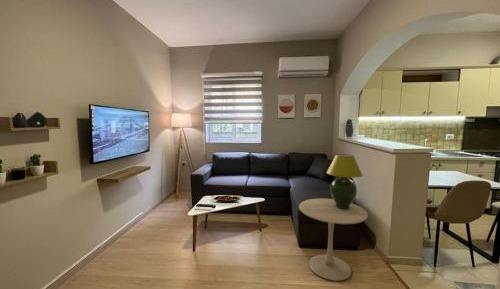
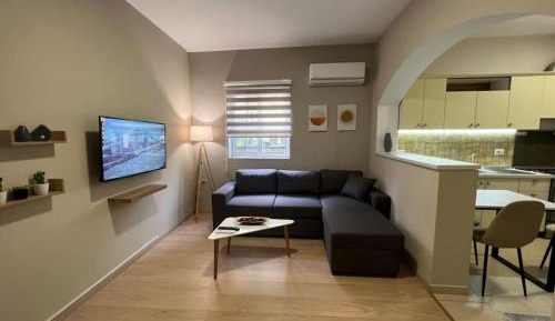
- table lamp (343, 181)
- side table (330, 238)
